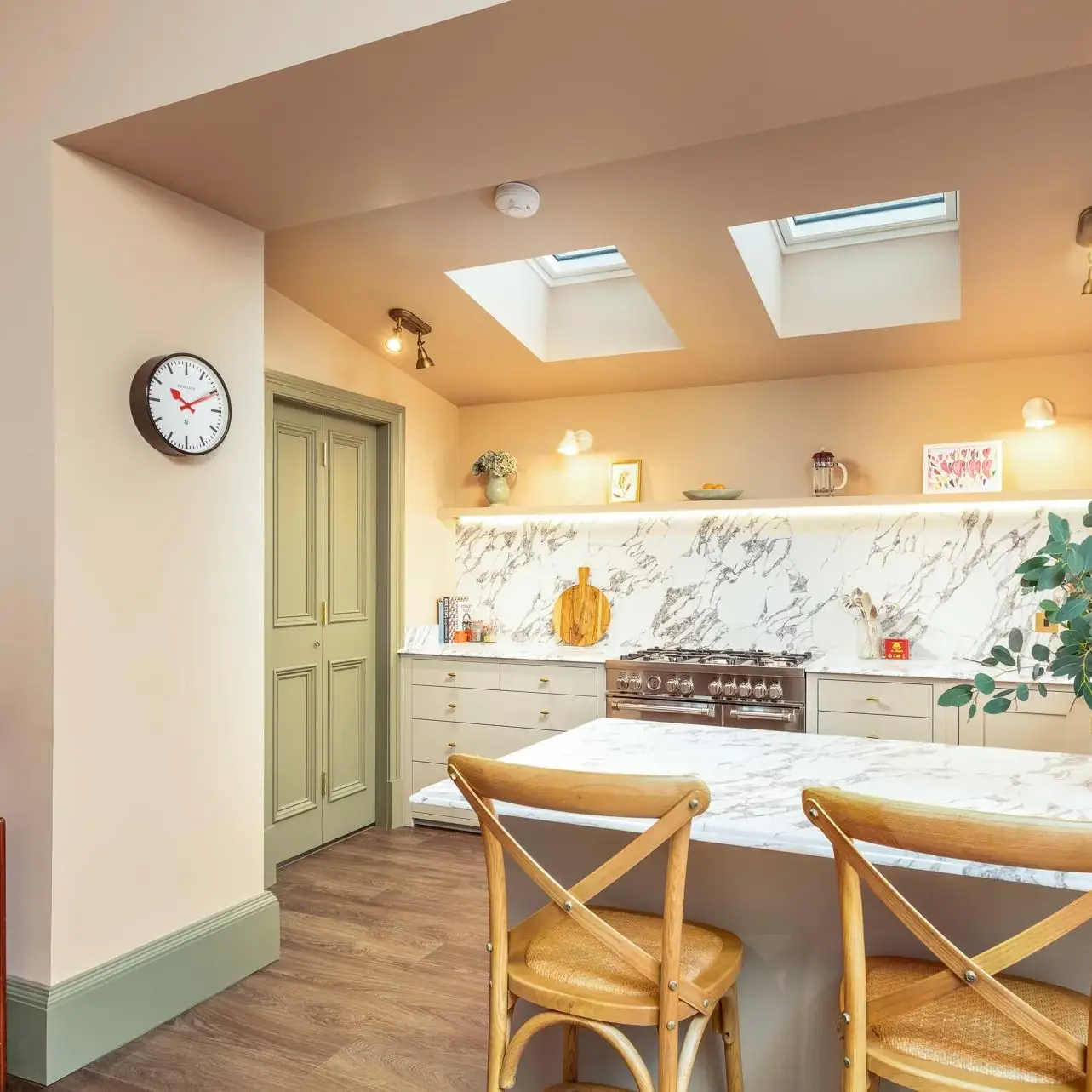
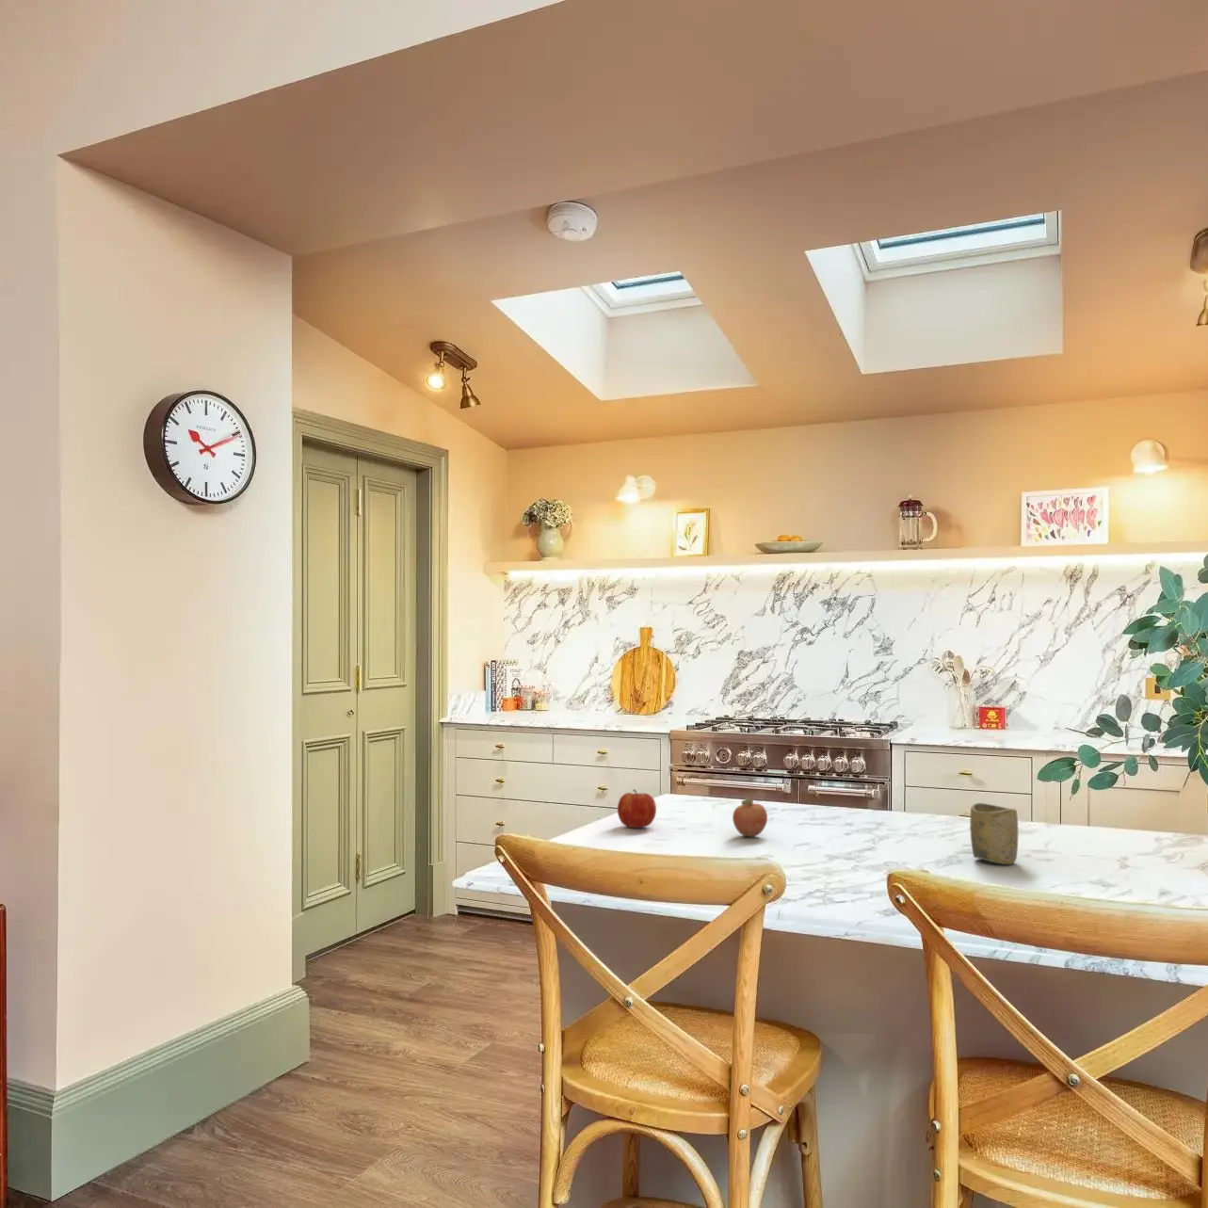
+ fruit (749, 816)
+ cup (993, 833)
+ fruit (636, 806)
